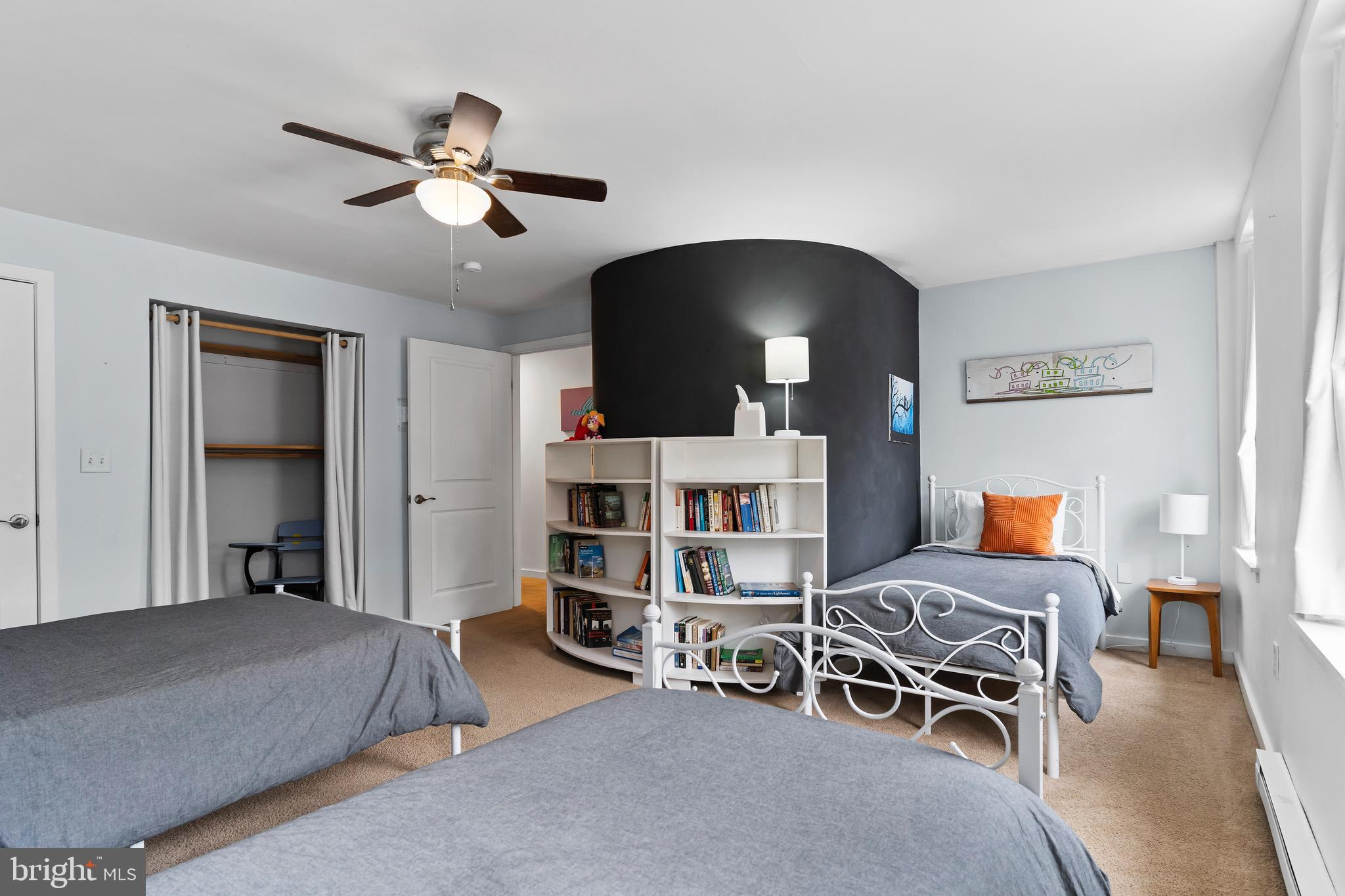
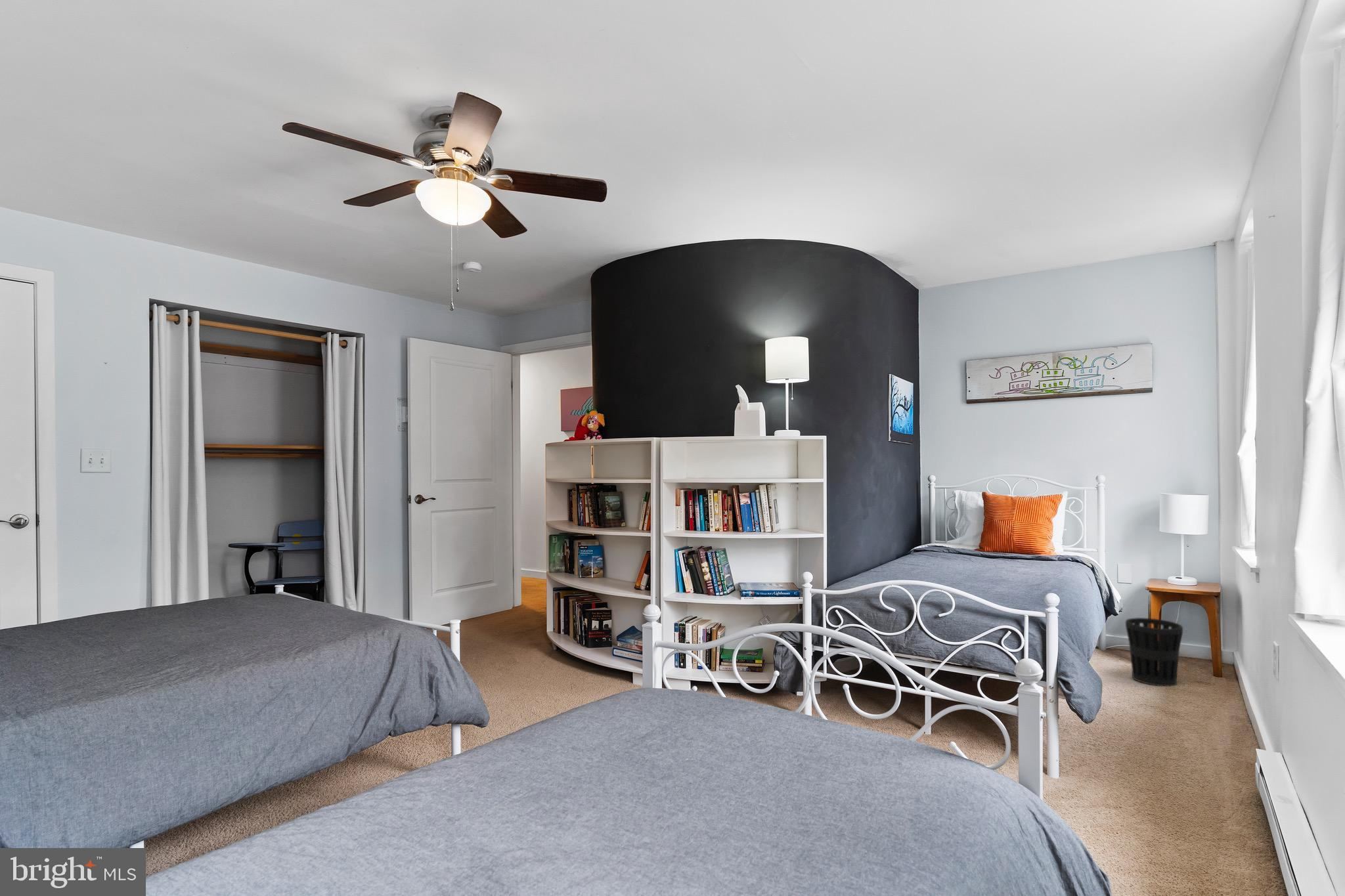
+ wastebasket (1154, 651)
